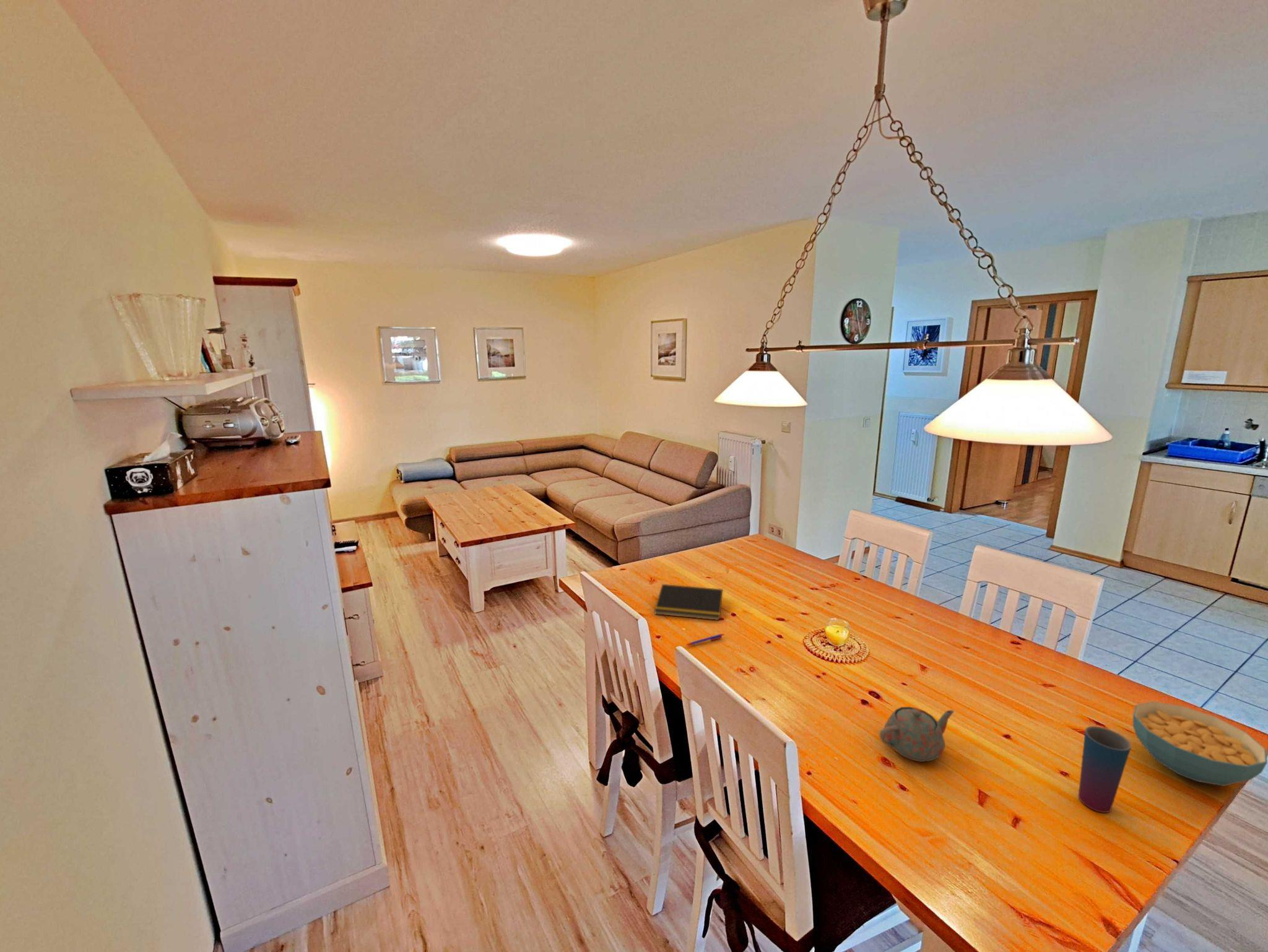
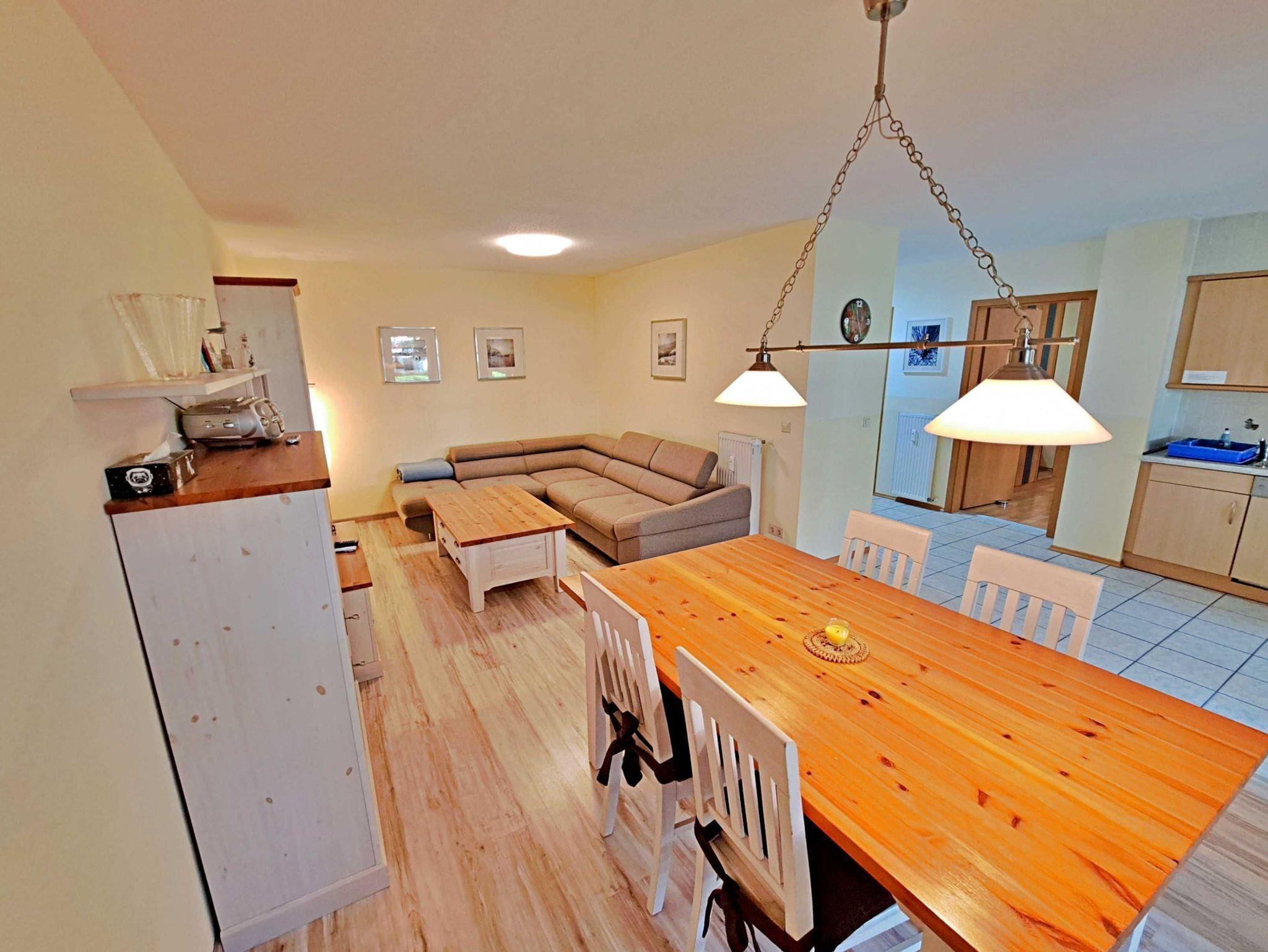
- cup (1101, 770)
- cereal bowl (1191, 751)
- pen (705, 639)
- teapot (917, 729)
- notepad (689, 601)
